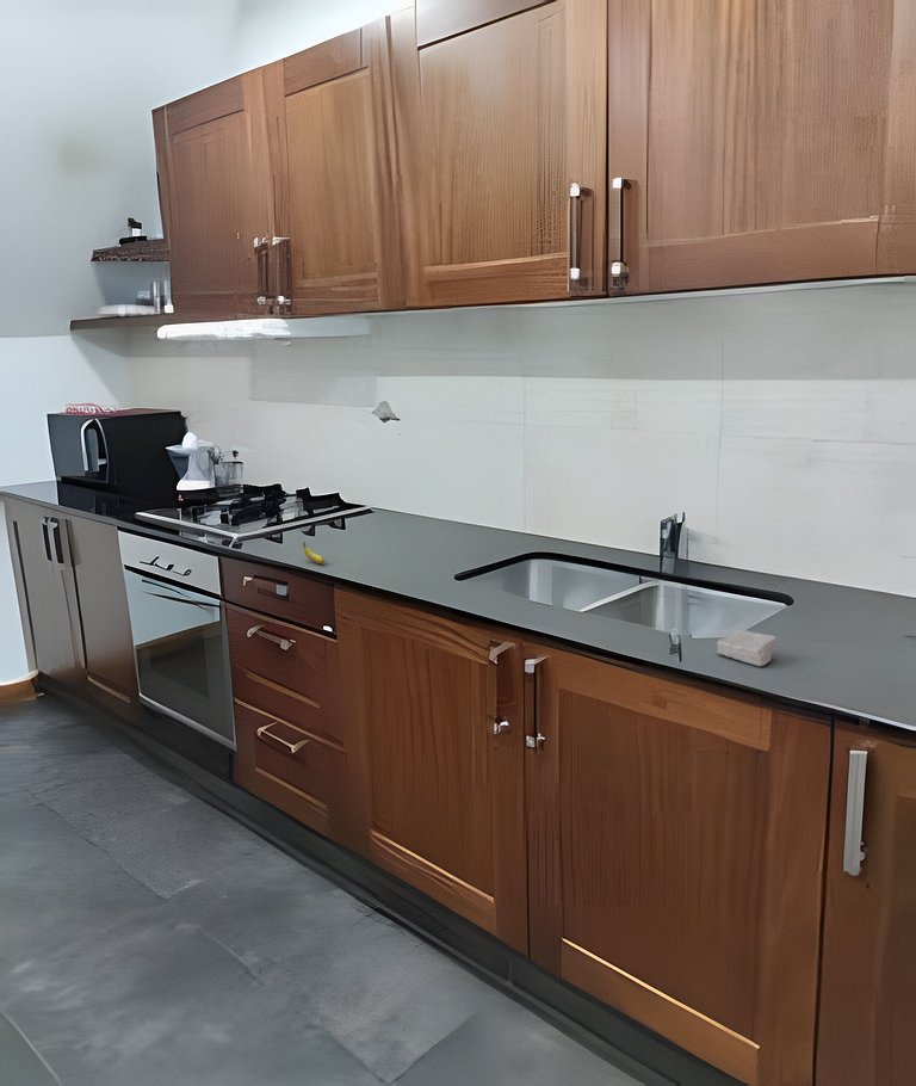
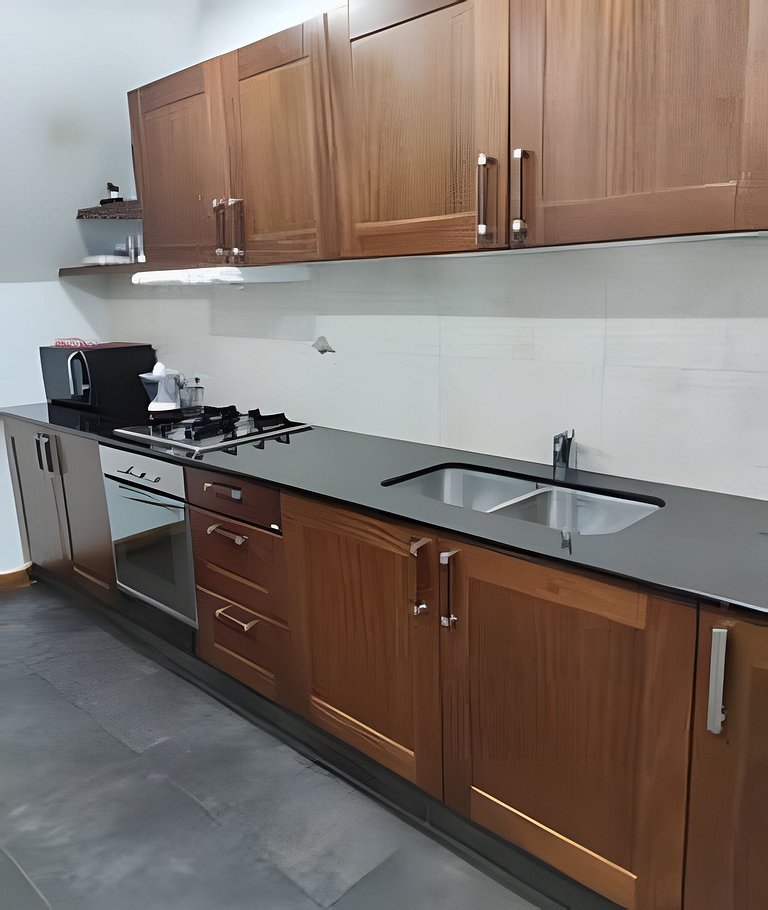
- soap bar (745, 644)
- fruit (314, 554)
